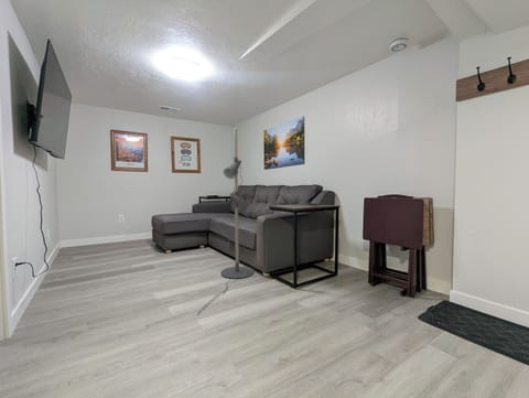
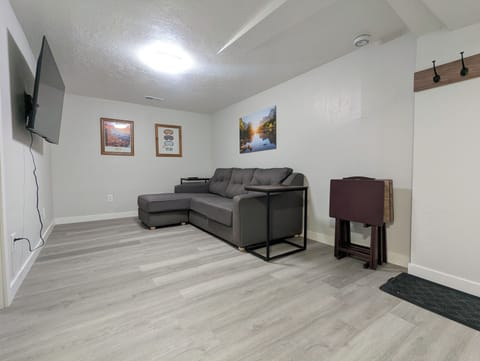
- floor lamp (230, 203)
